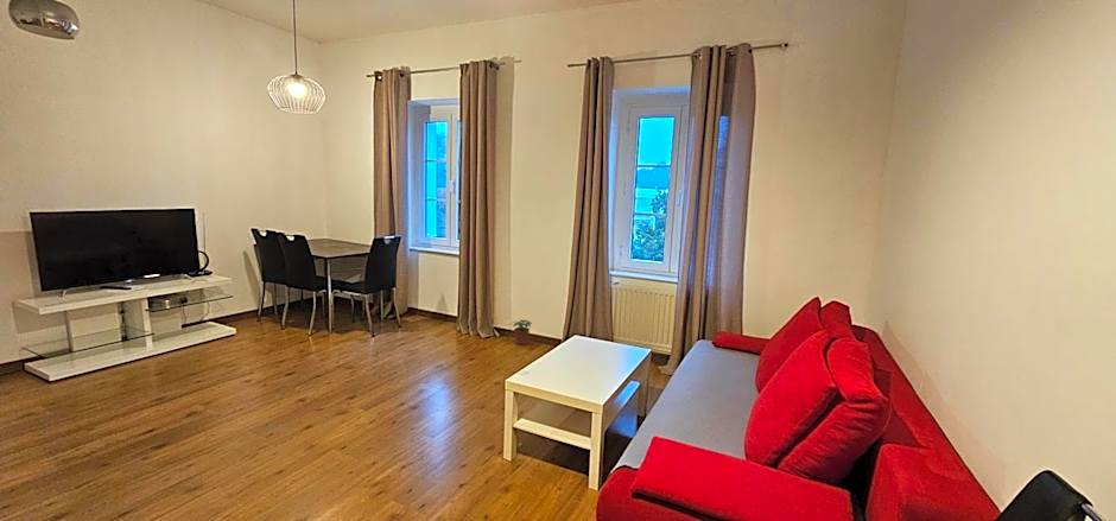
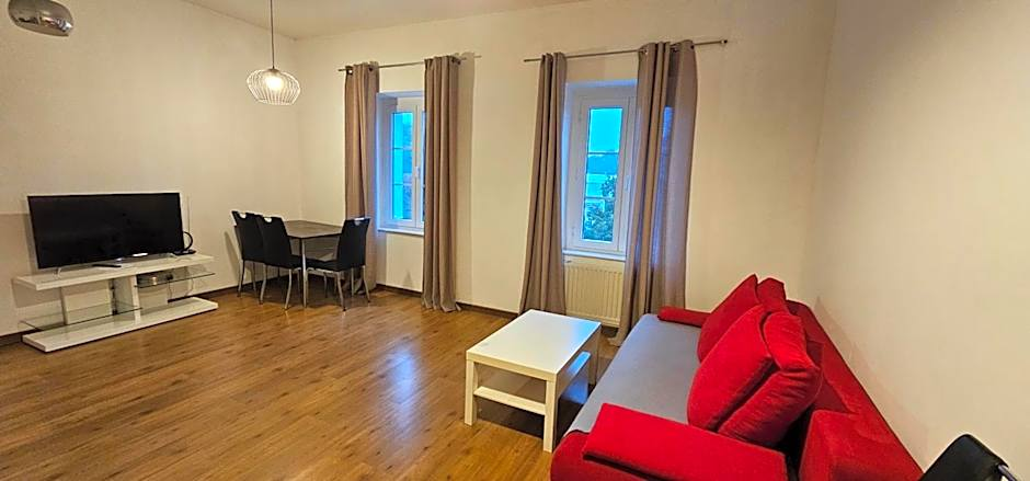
- potted plant (521, 331)
